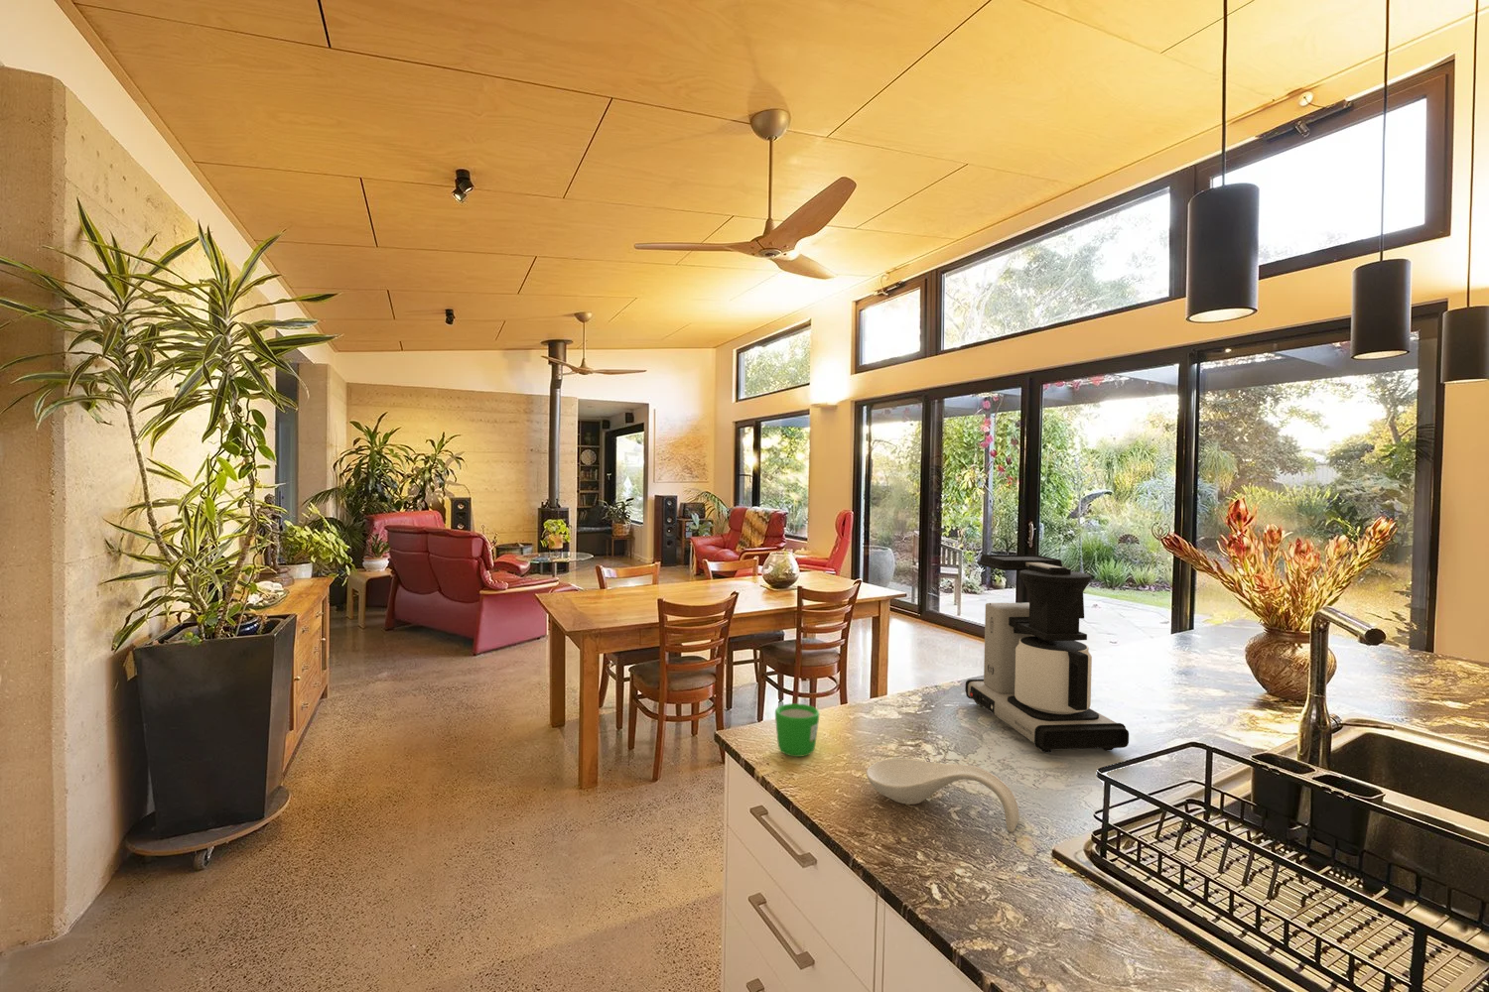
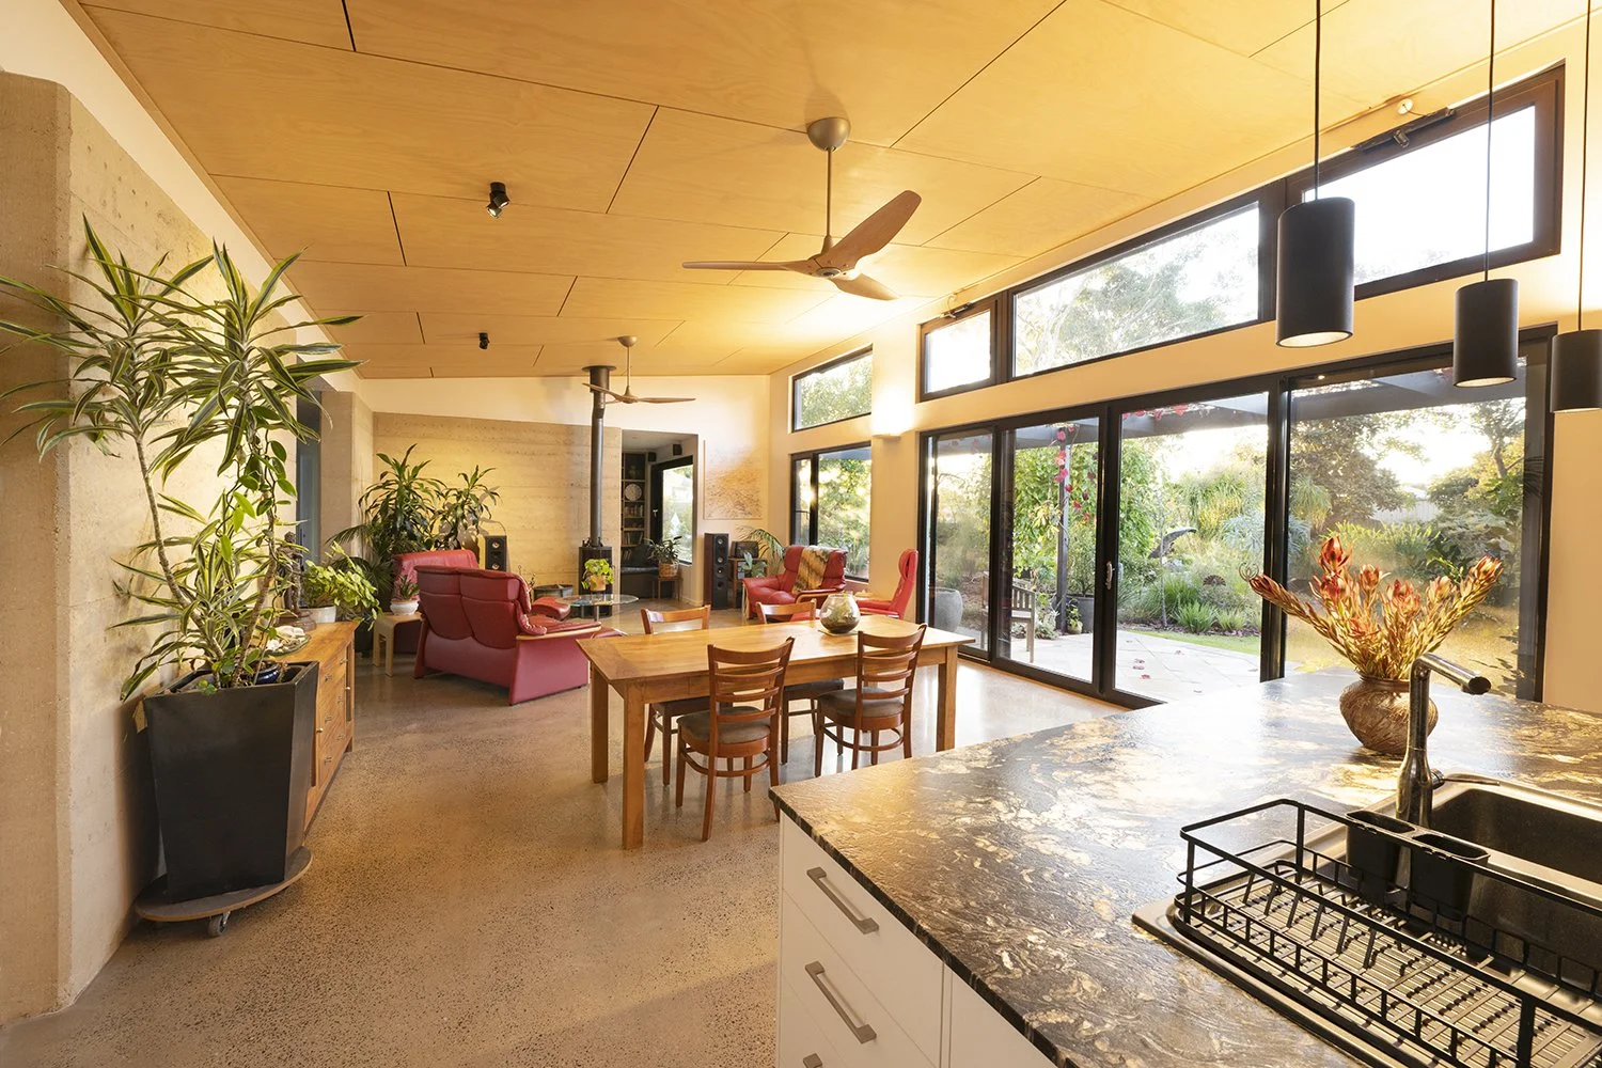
- mug (800, 728)
- spoon rest (939, 783)
- coffee maker (1039, 643)
